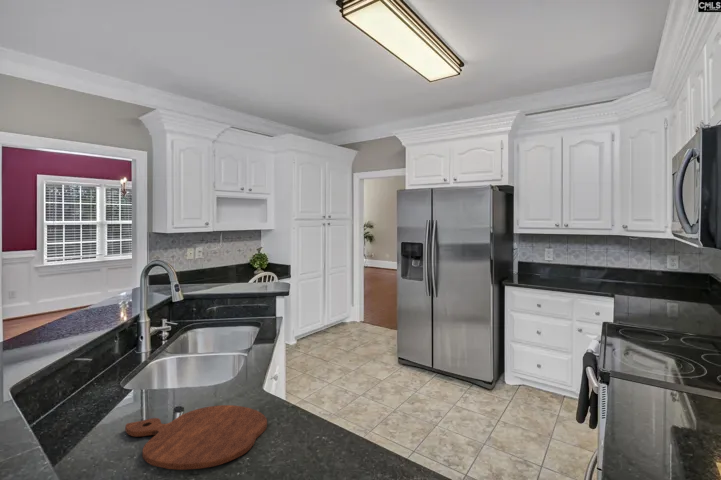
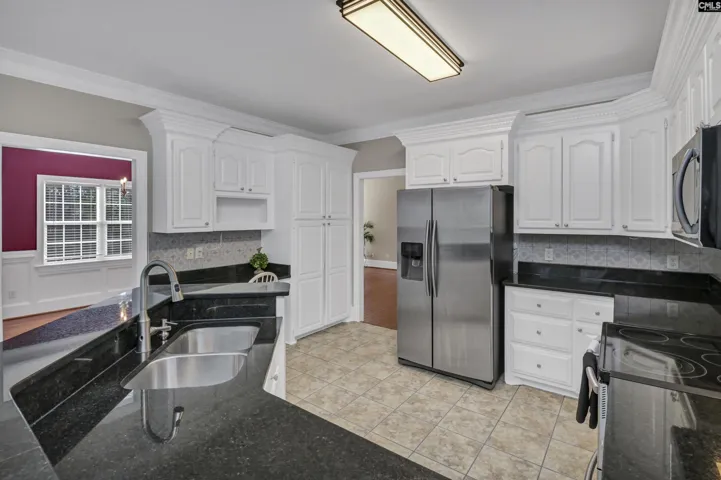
- cutting board (190, 431)
